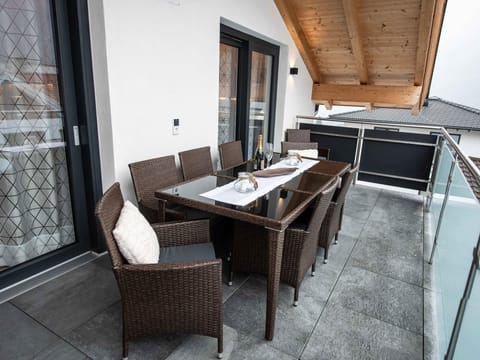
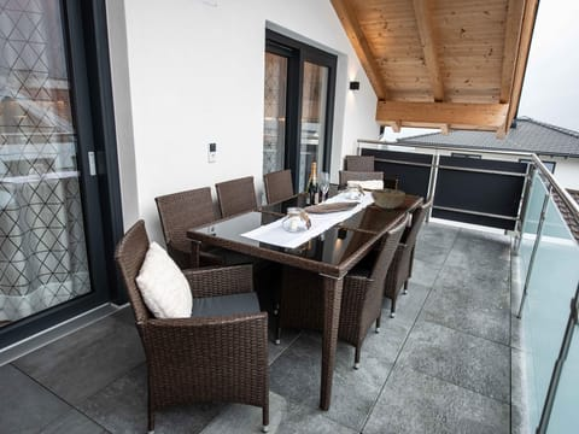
+ decorative bowl (387, 199)
